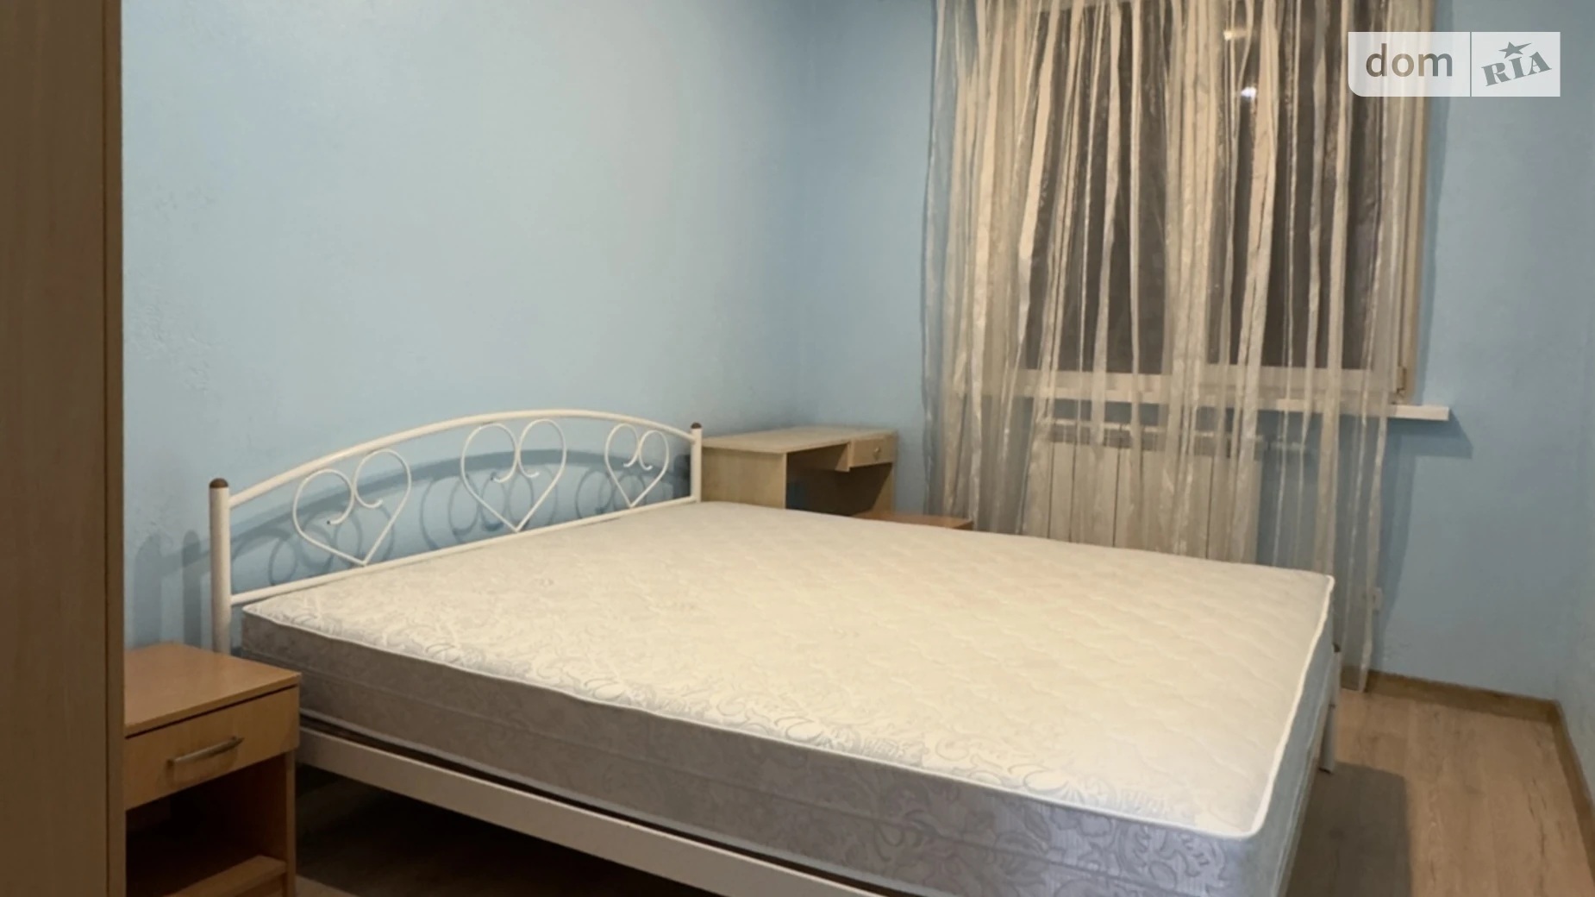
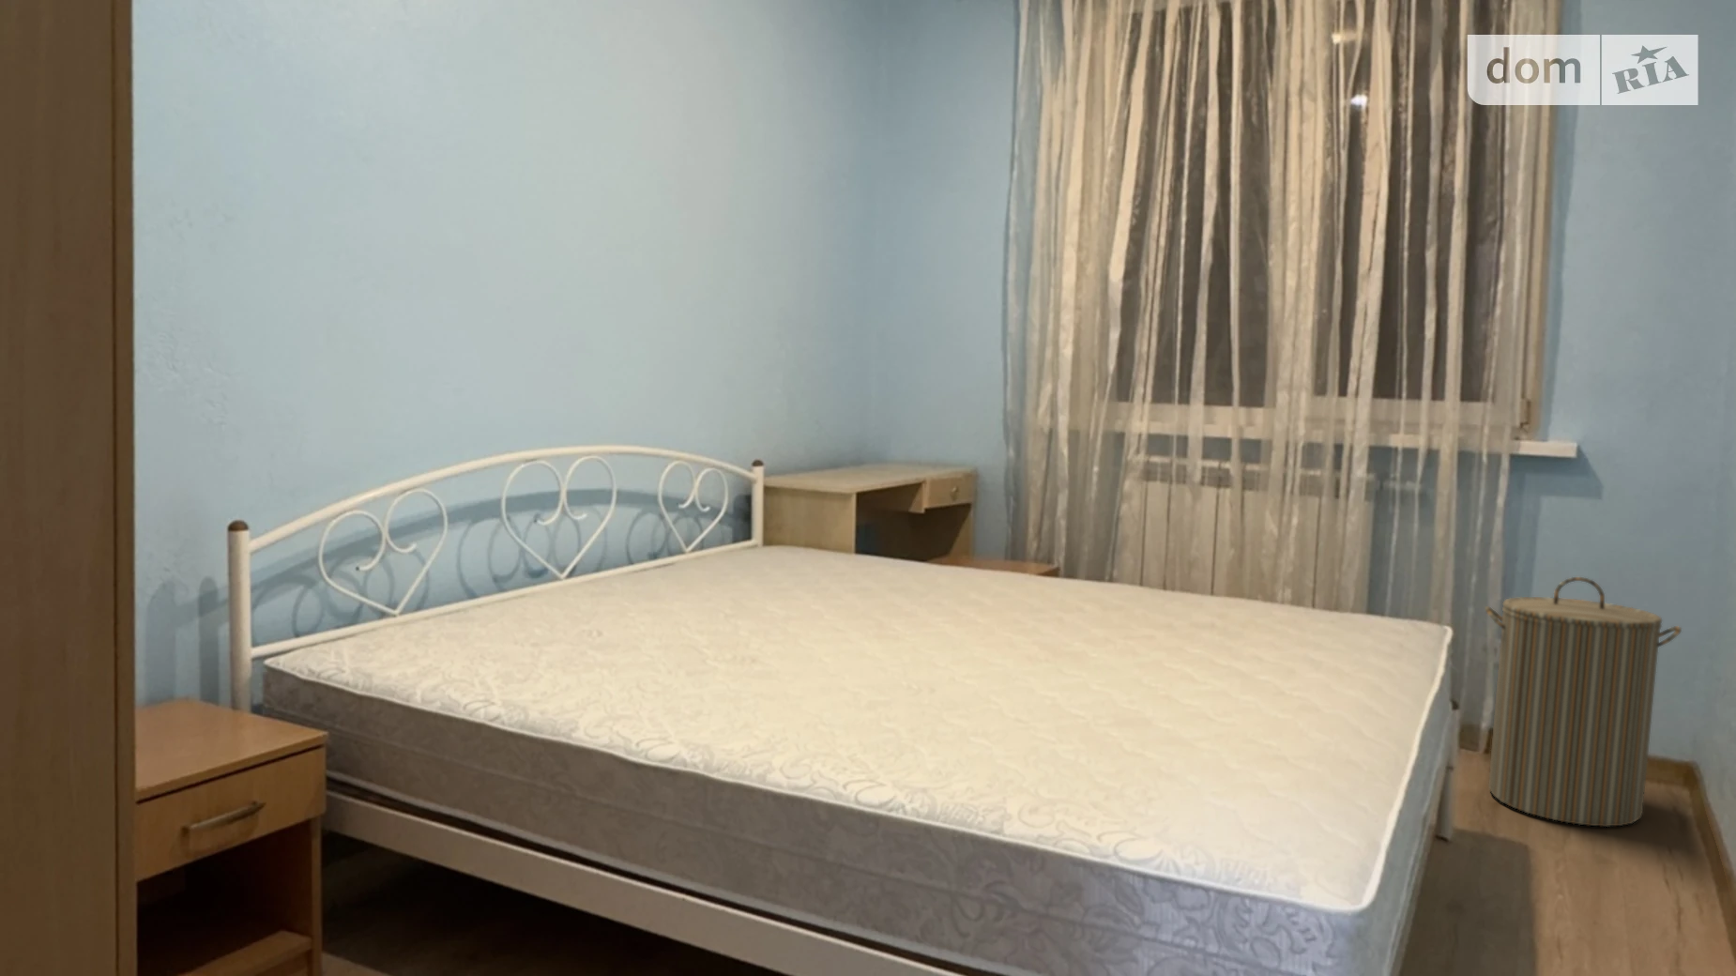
+ laundry hamper (1573, 691)
